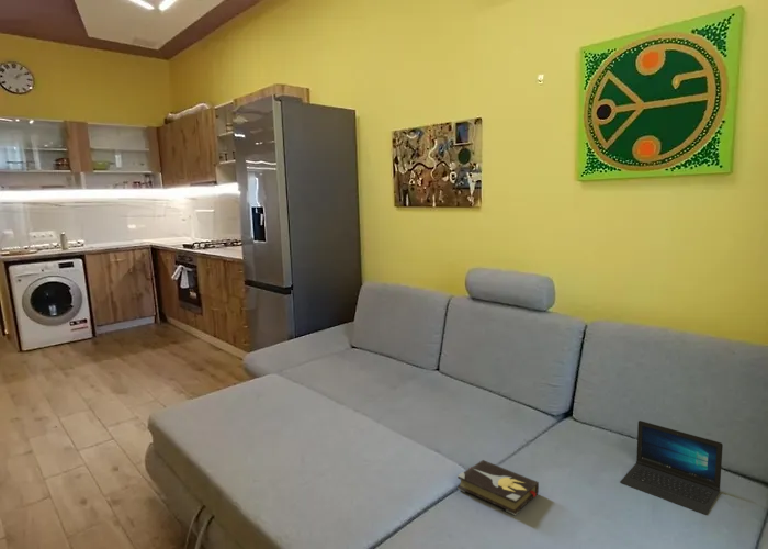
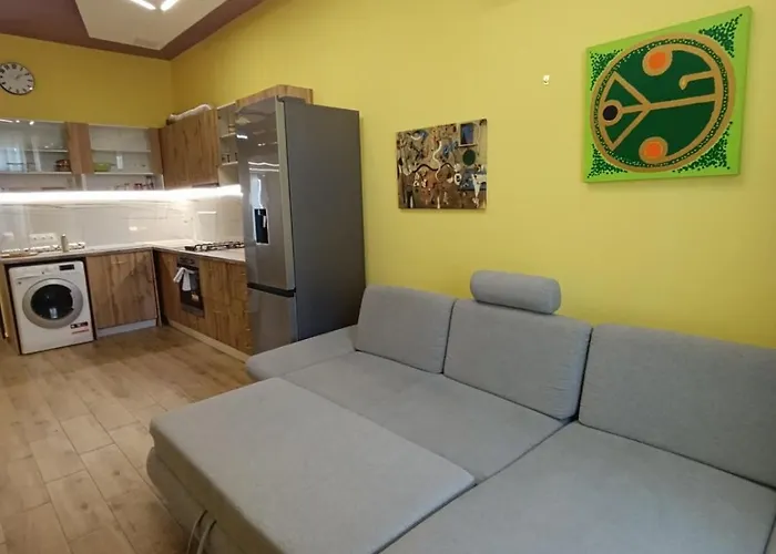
- laptop (669, 463)
- hardback book (497, 483)
